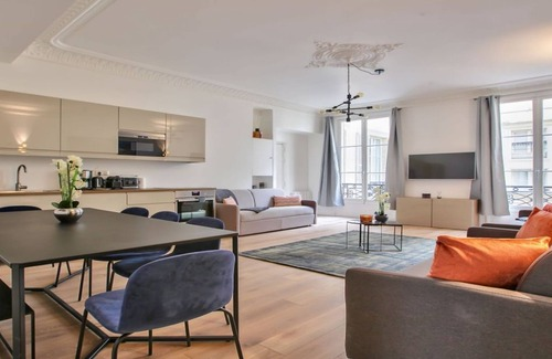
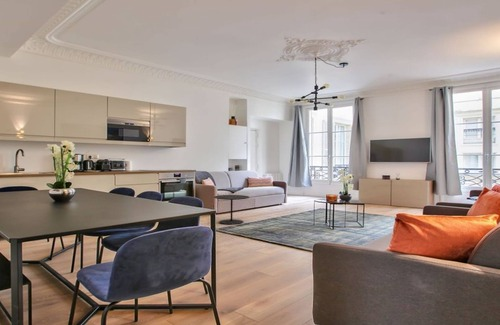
+ side table (231, 209)
